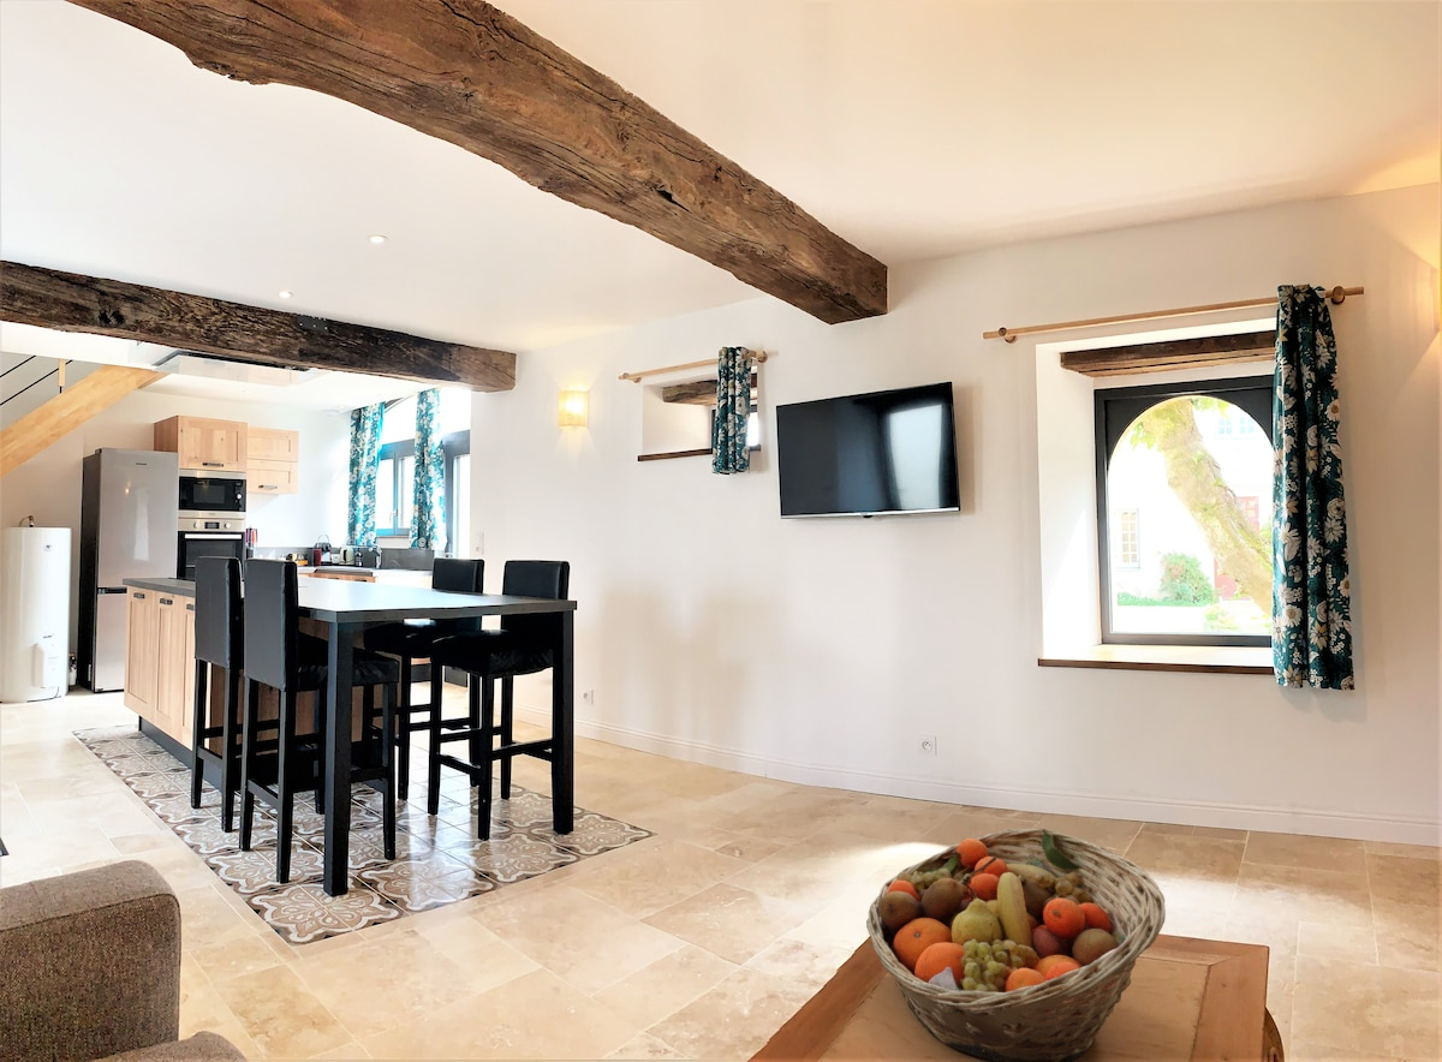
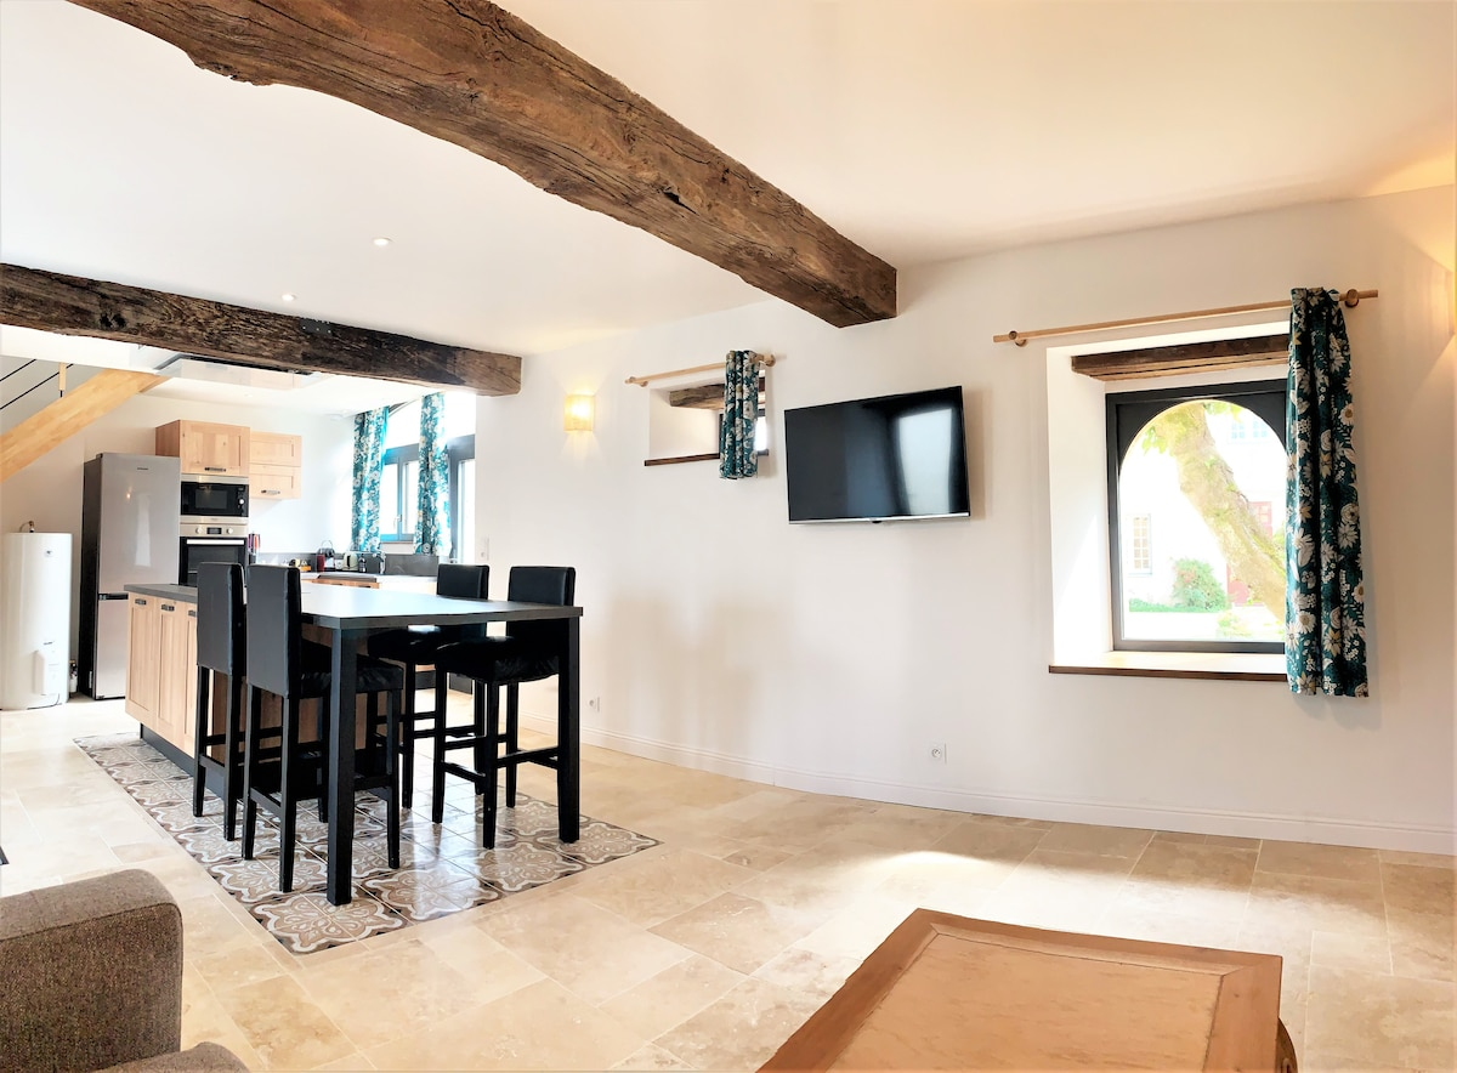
- fruit basket (1005, 930)
